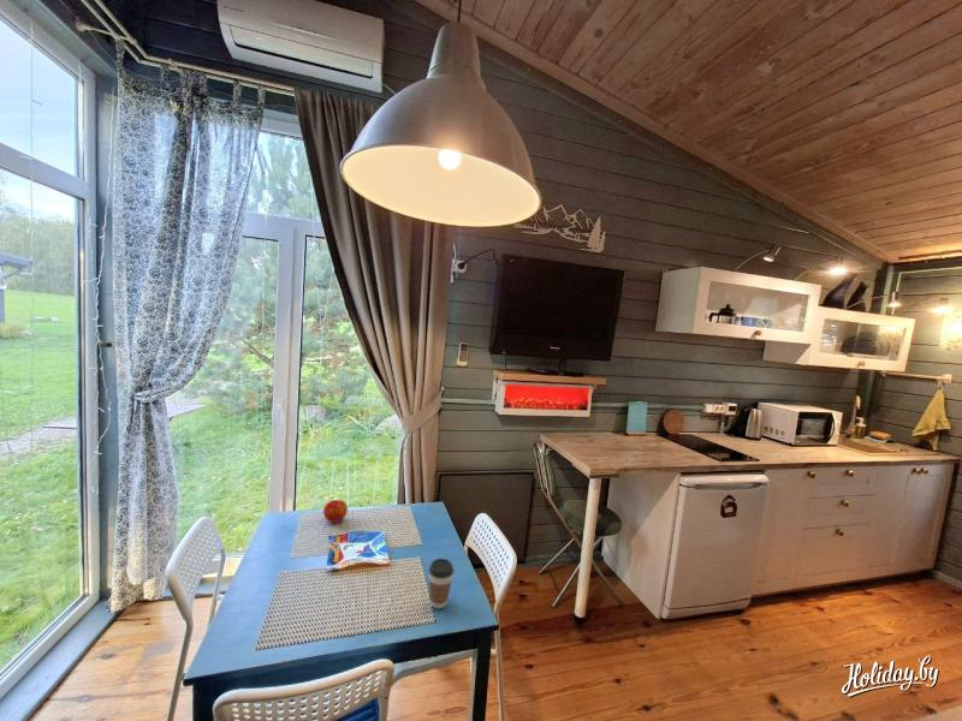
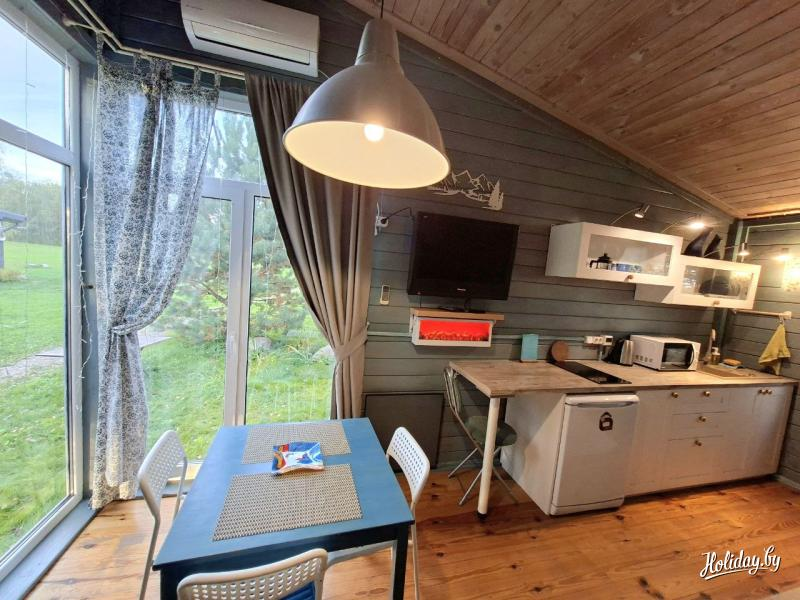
- apple (335, 511)
- coffee cup (439, 584)
